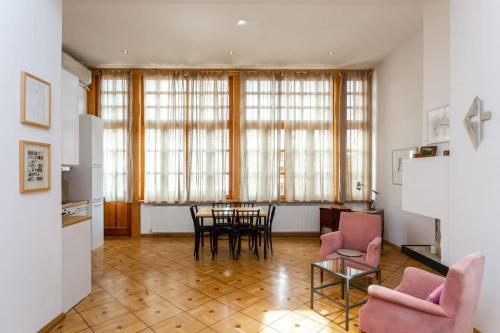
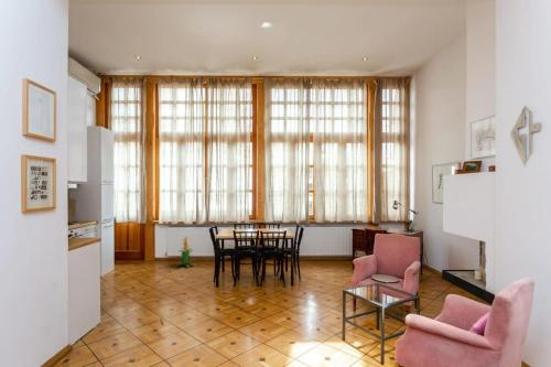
+ indoor plant (185, 249)
